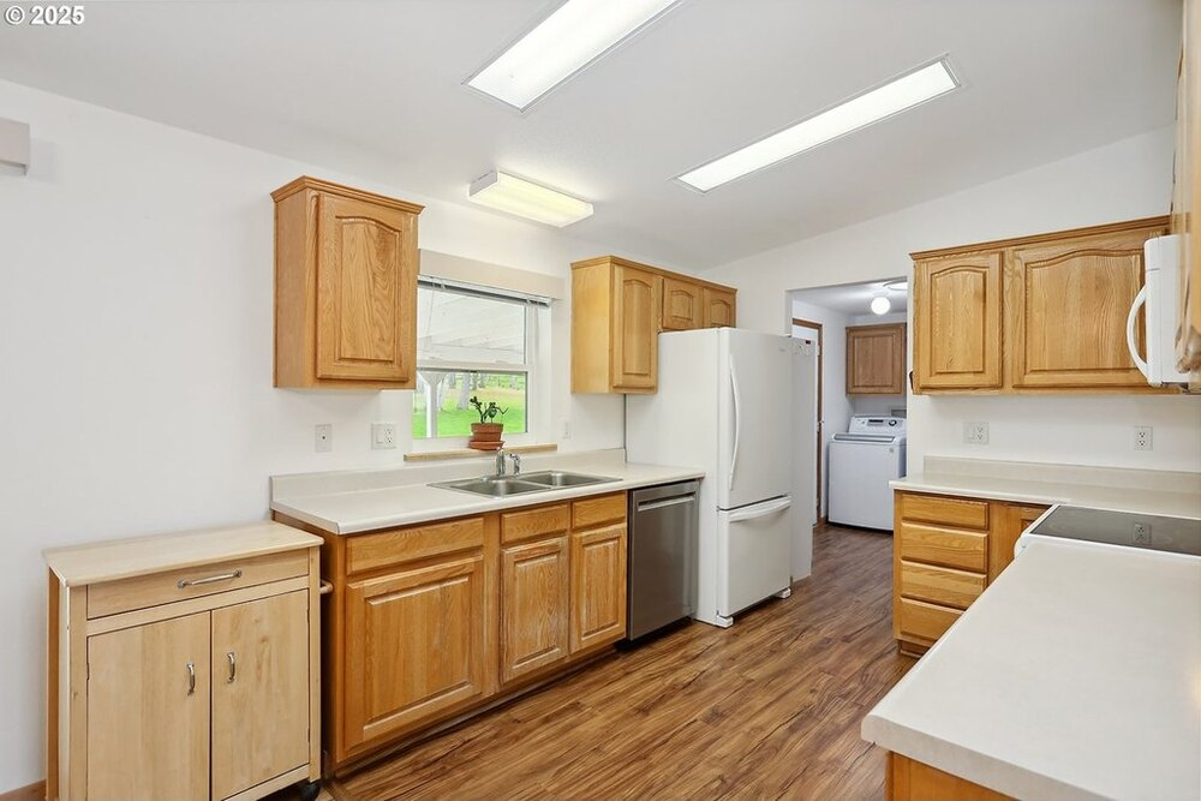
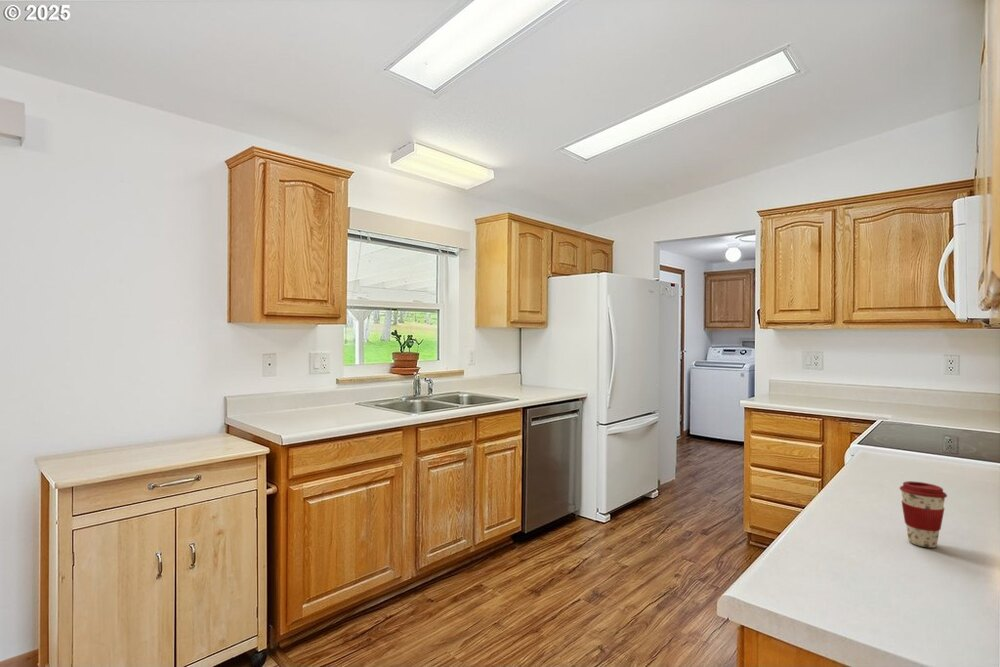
+ coffee cup (922, 514)
